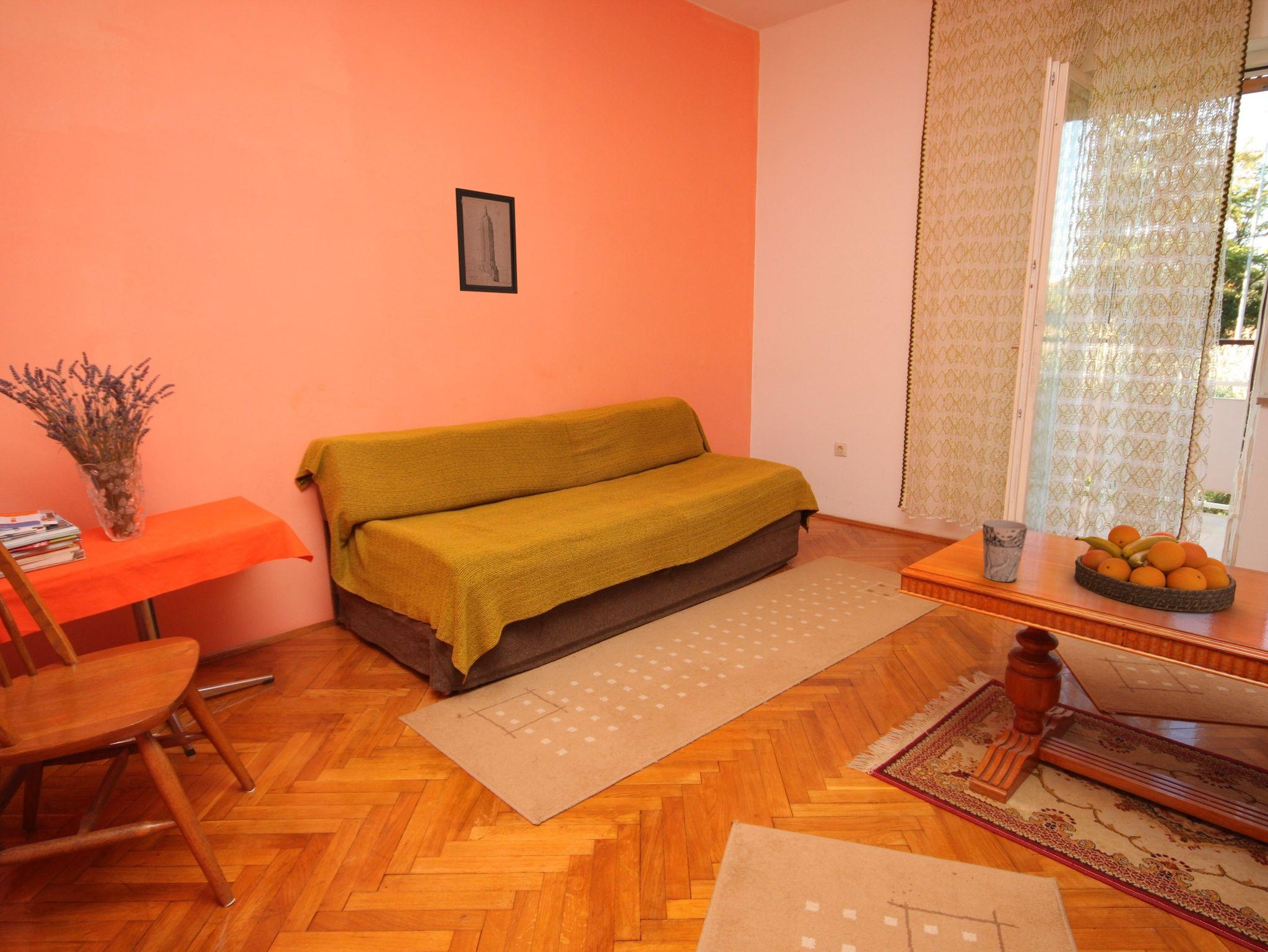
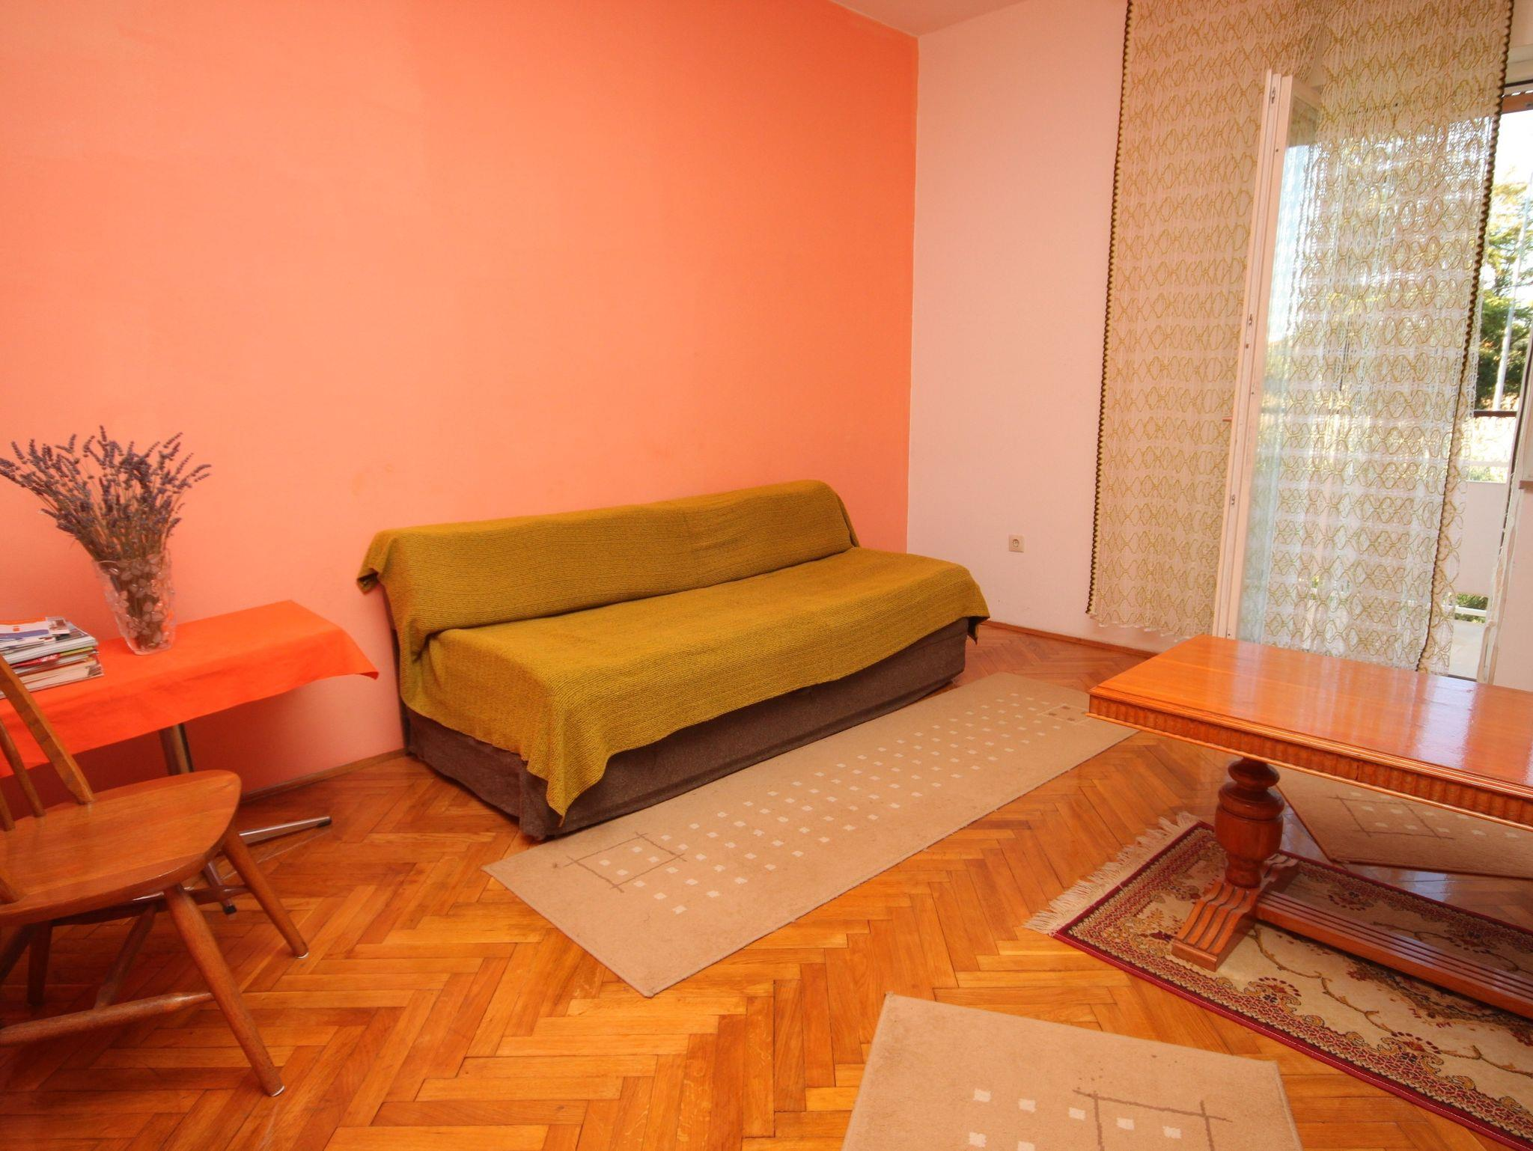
- cup (1002, 551)
- wall art (487, 243)
- fruit bowl (1153, 561)
